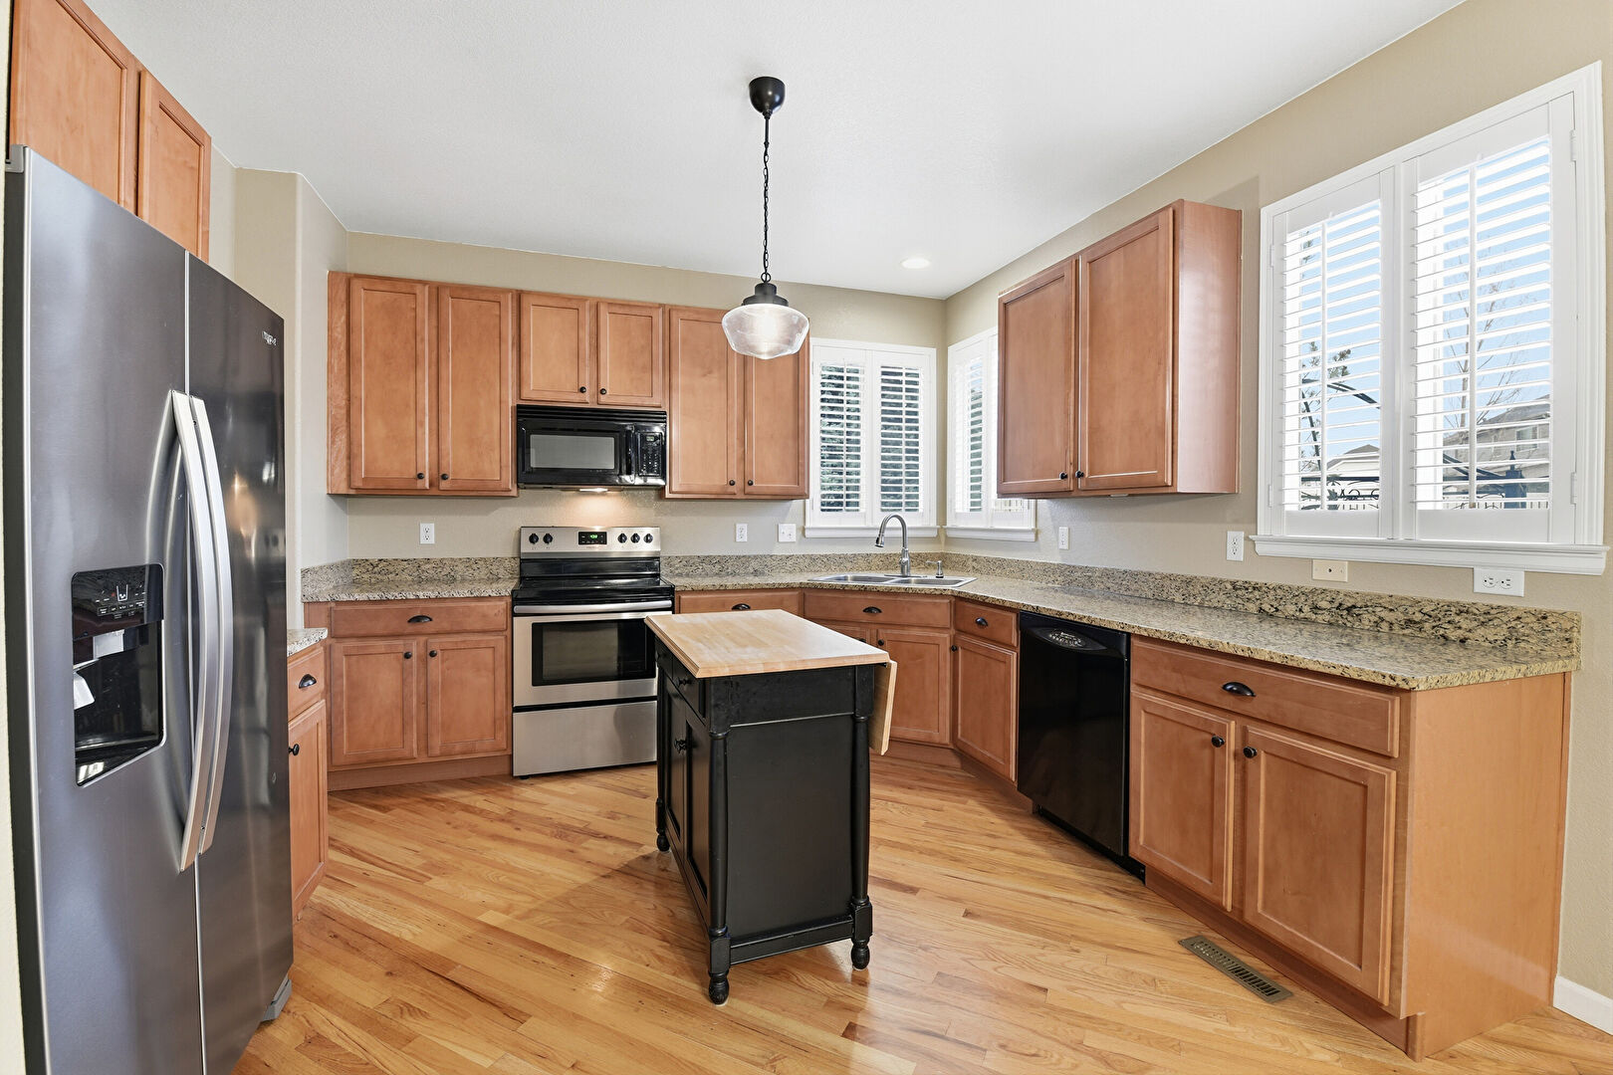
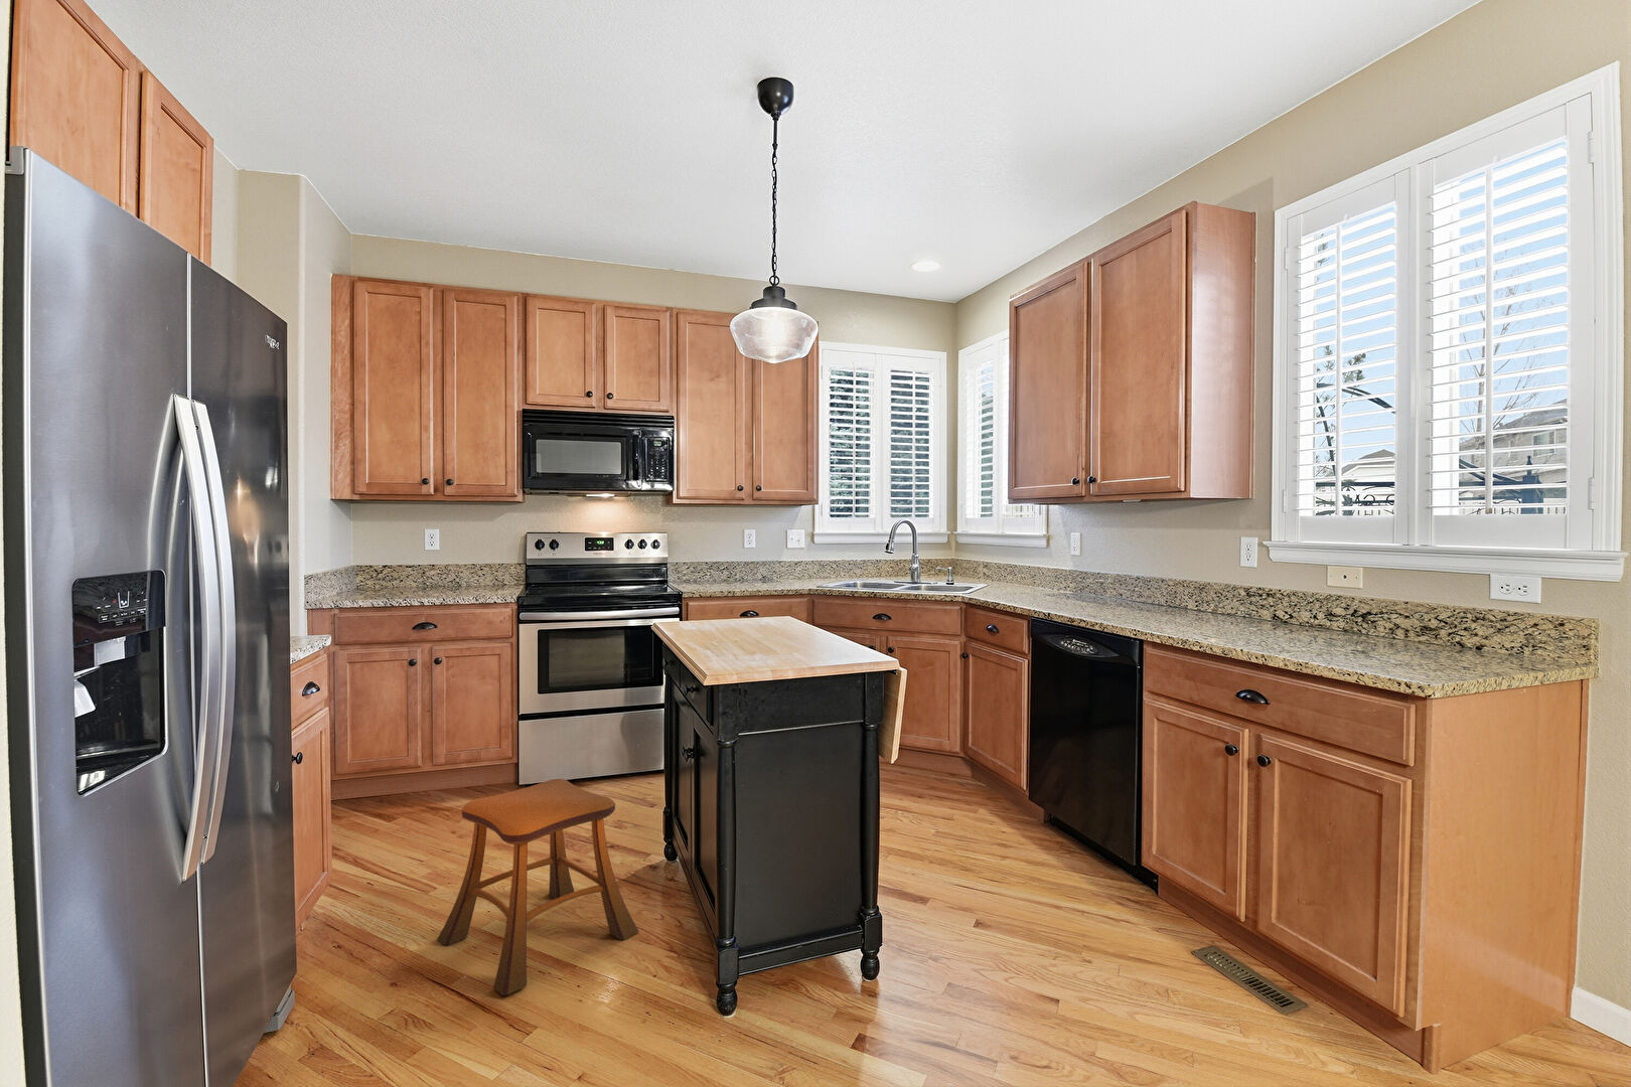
+ stool (539, 866)
